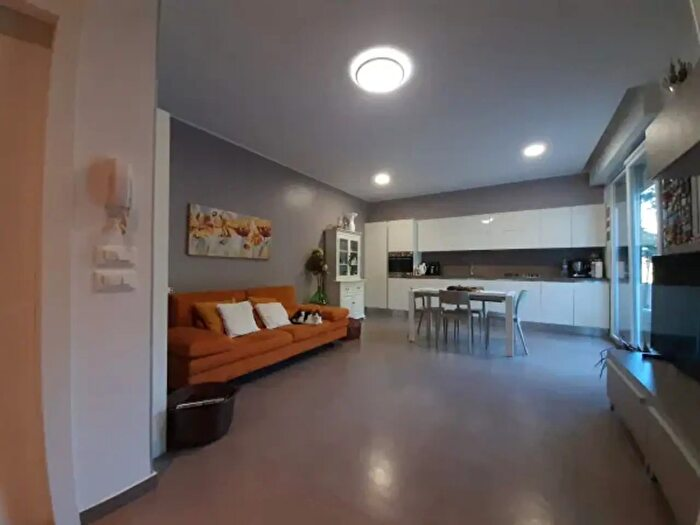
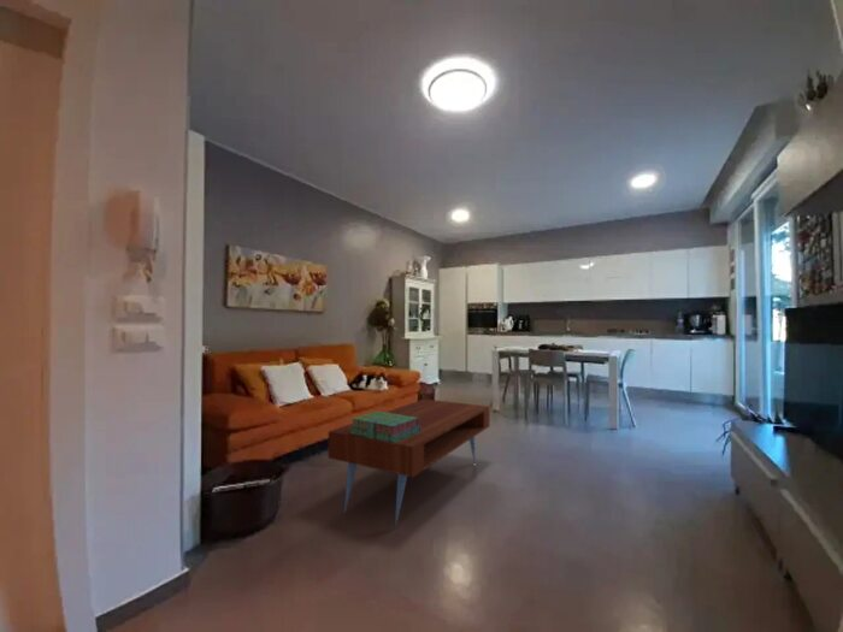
+ stack of books (384, 425)
+ coffee table (419, 450)
